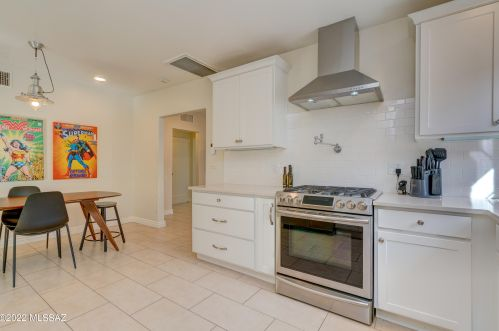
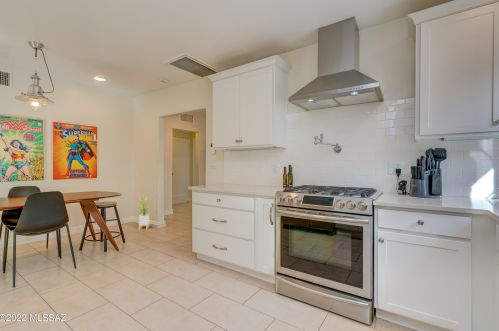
+ house plant (144, 211)
